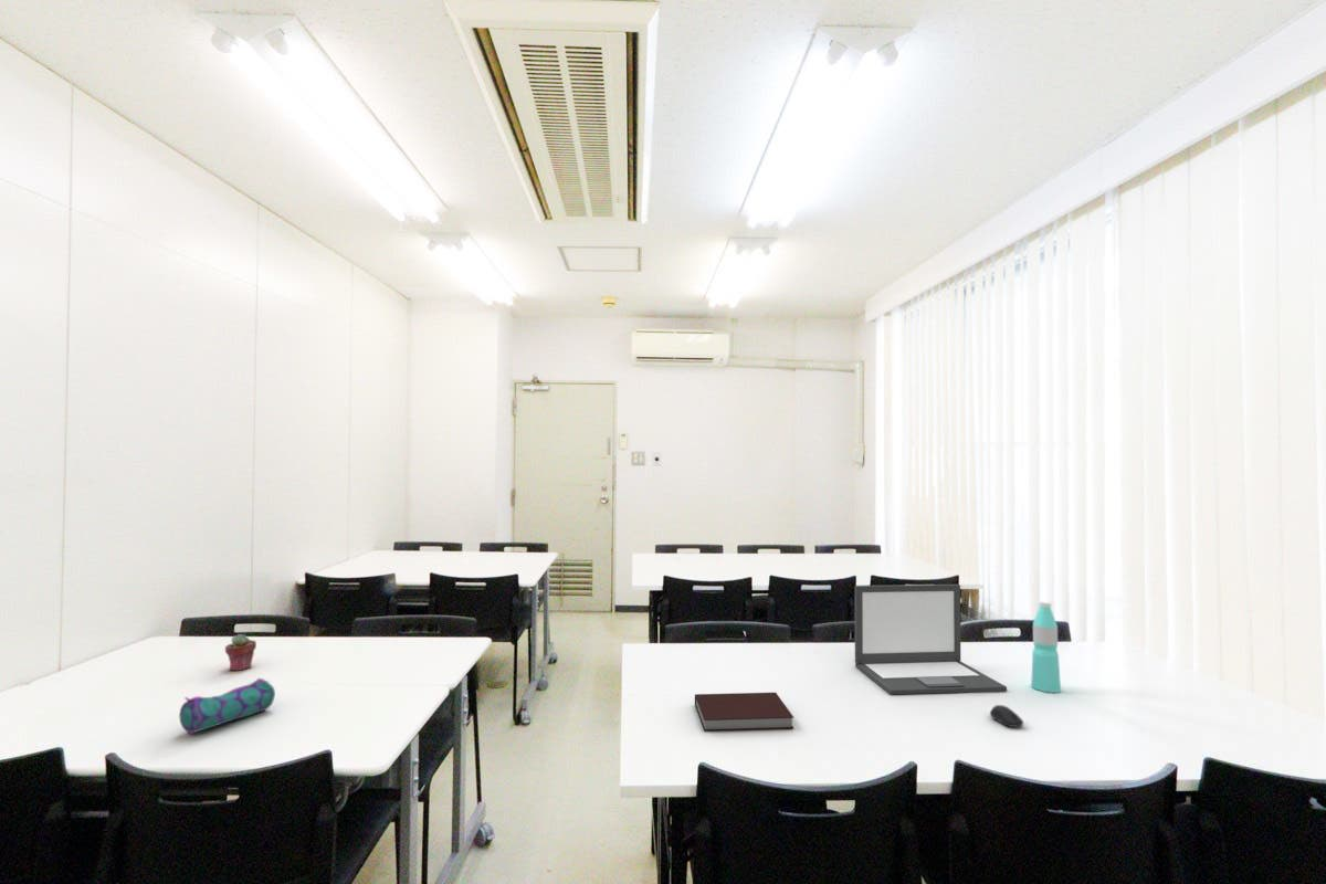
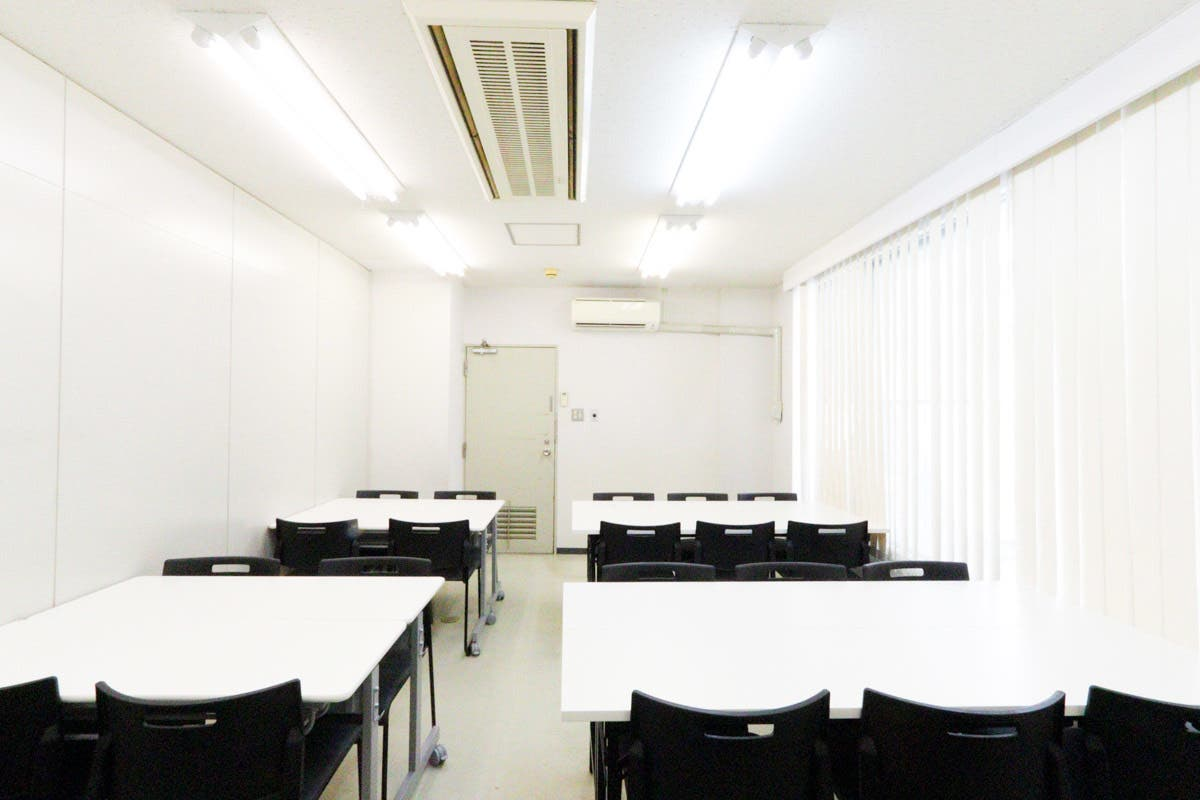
- water bottle (1045, 644)
- computer mouse (1006, 714)
- laptop (926, 634)
- notebook (741, 711)
- pencil case (228, 703)
- potted succulent (240, 651)
